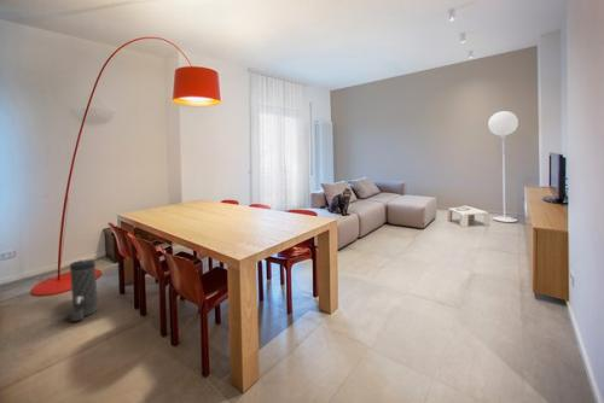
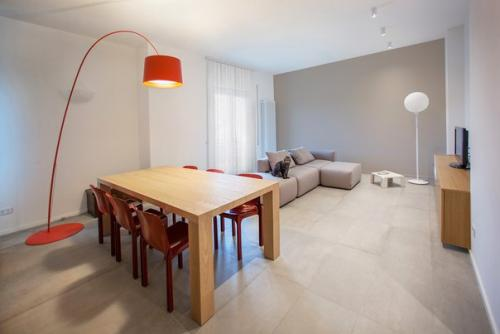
- canister (81, 287)
